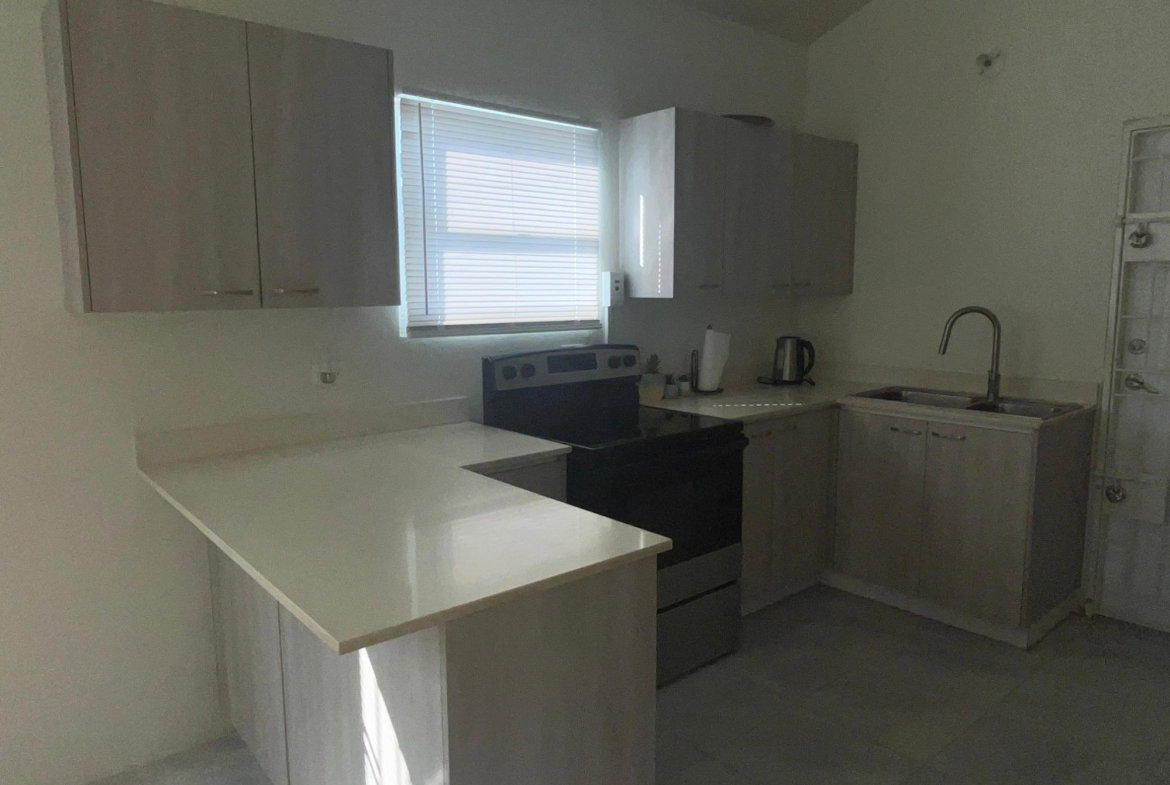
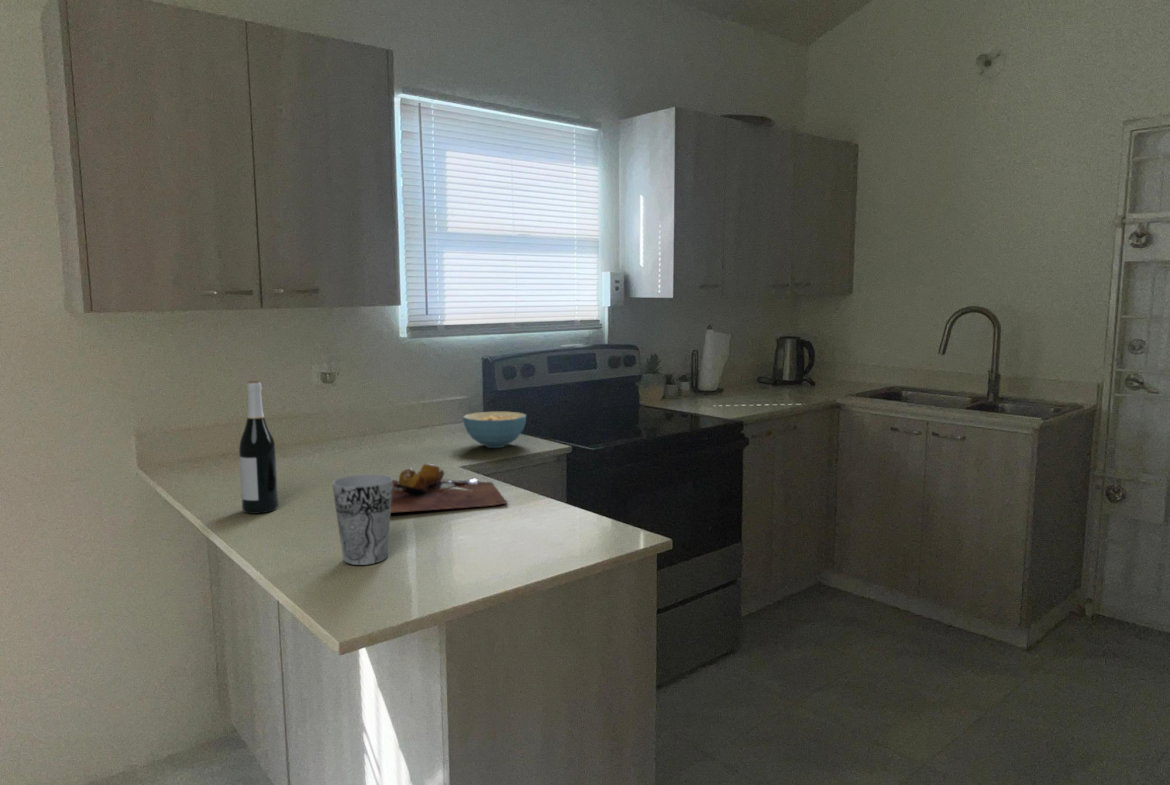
+ cereal bowl (495, 431)
+ cup (364, 519)
+ cutting board (429, 476)
+ wine bottle (257, 445)
